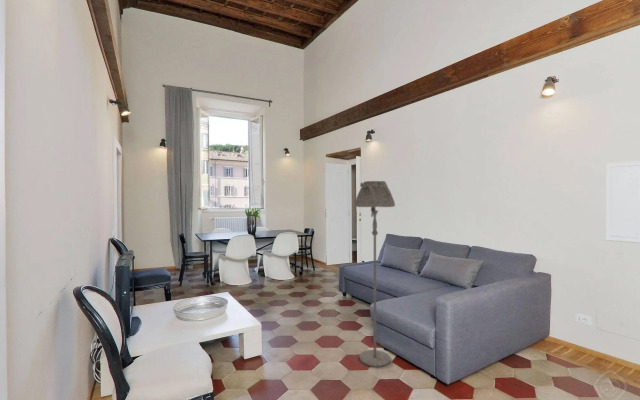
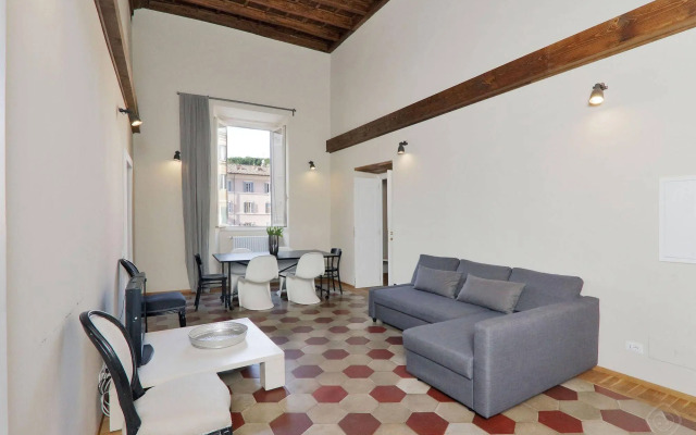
- floor lamp (374, 270)
